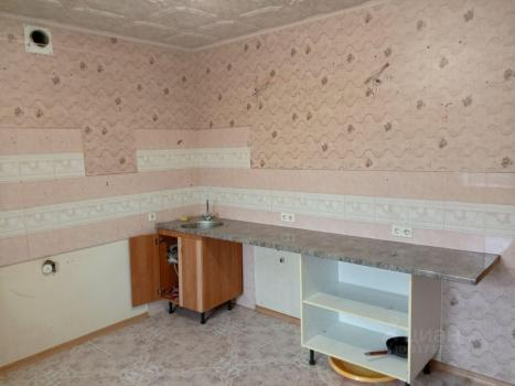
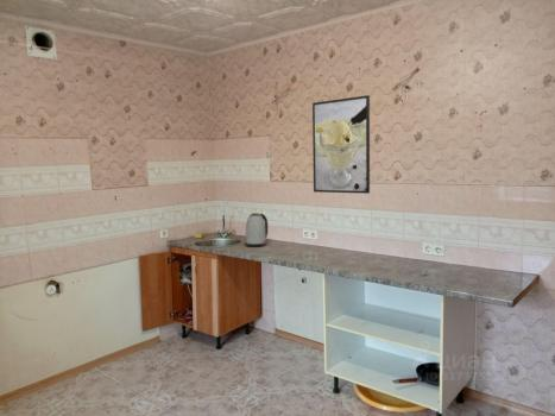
+ kettle (258, 228)
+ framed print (340, 146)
